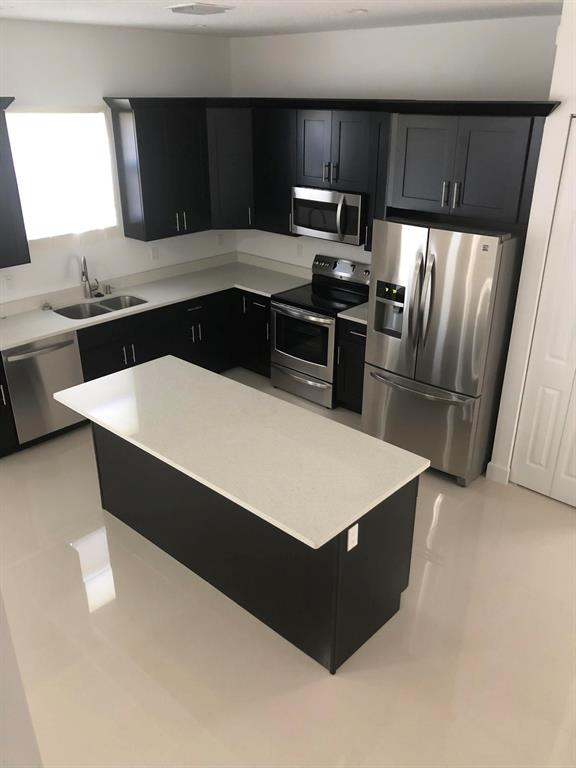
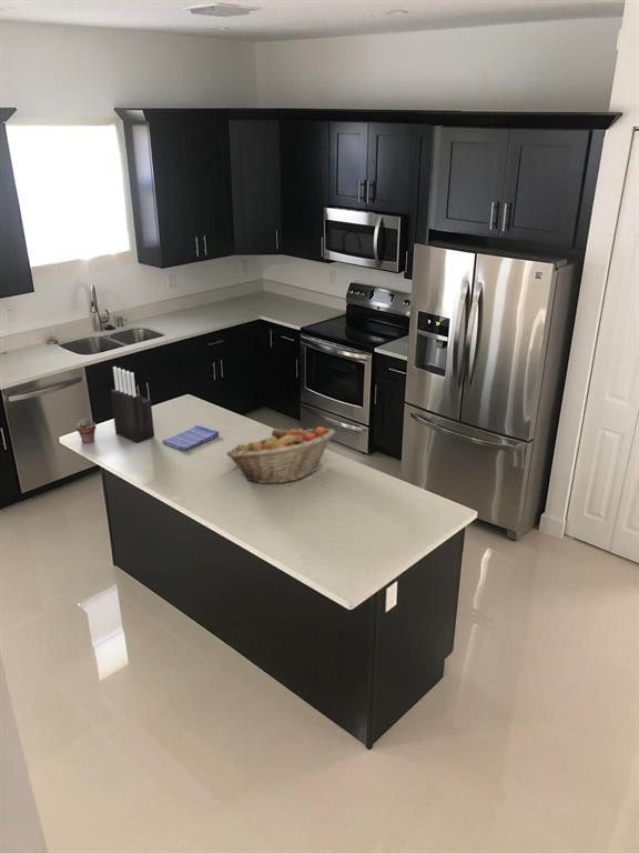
+ potted succulent (87, 429)
+ knife block (133, 401)
+ dish towel (191, 436)
+ fruit basket (282, 450)
